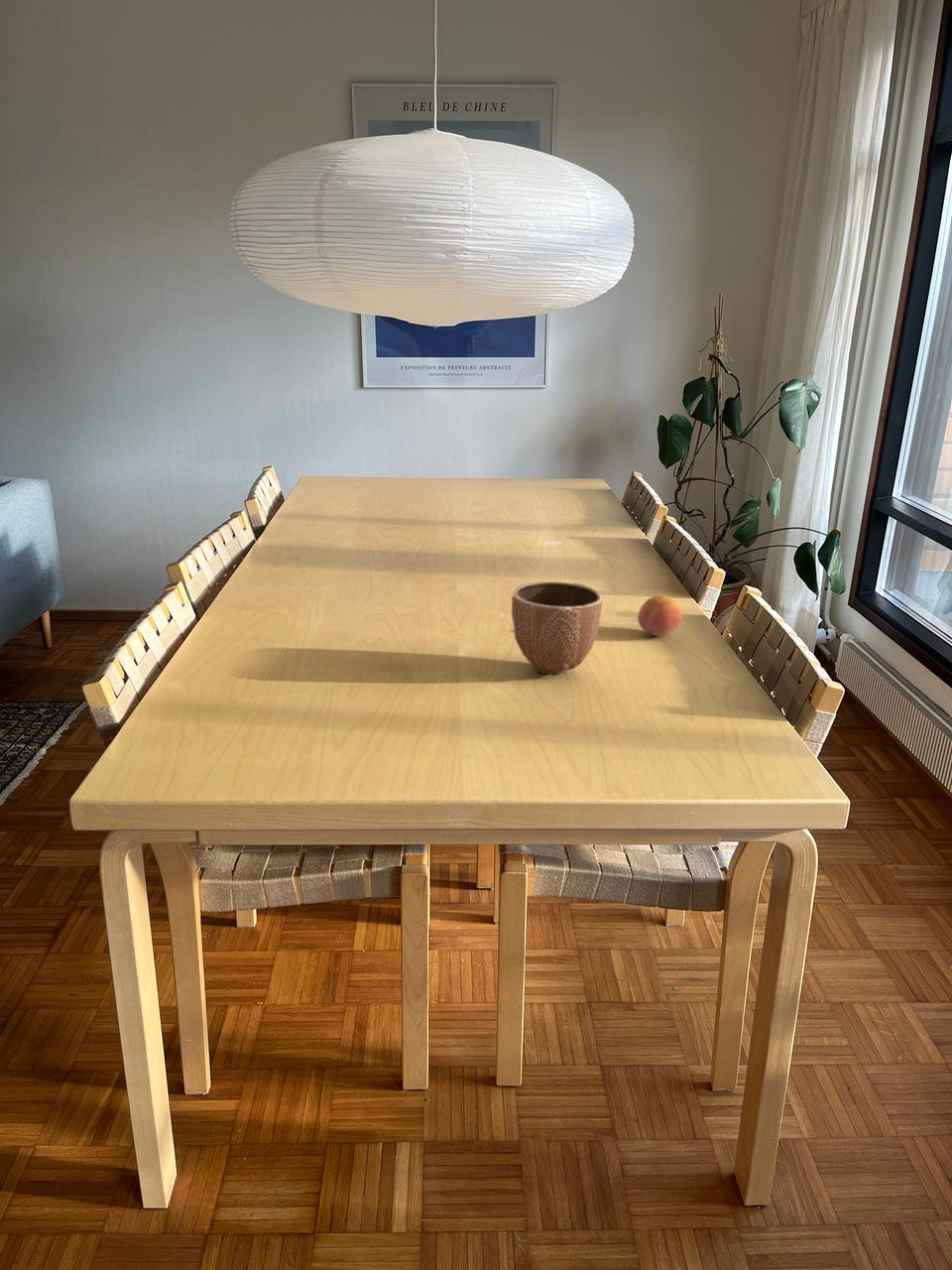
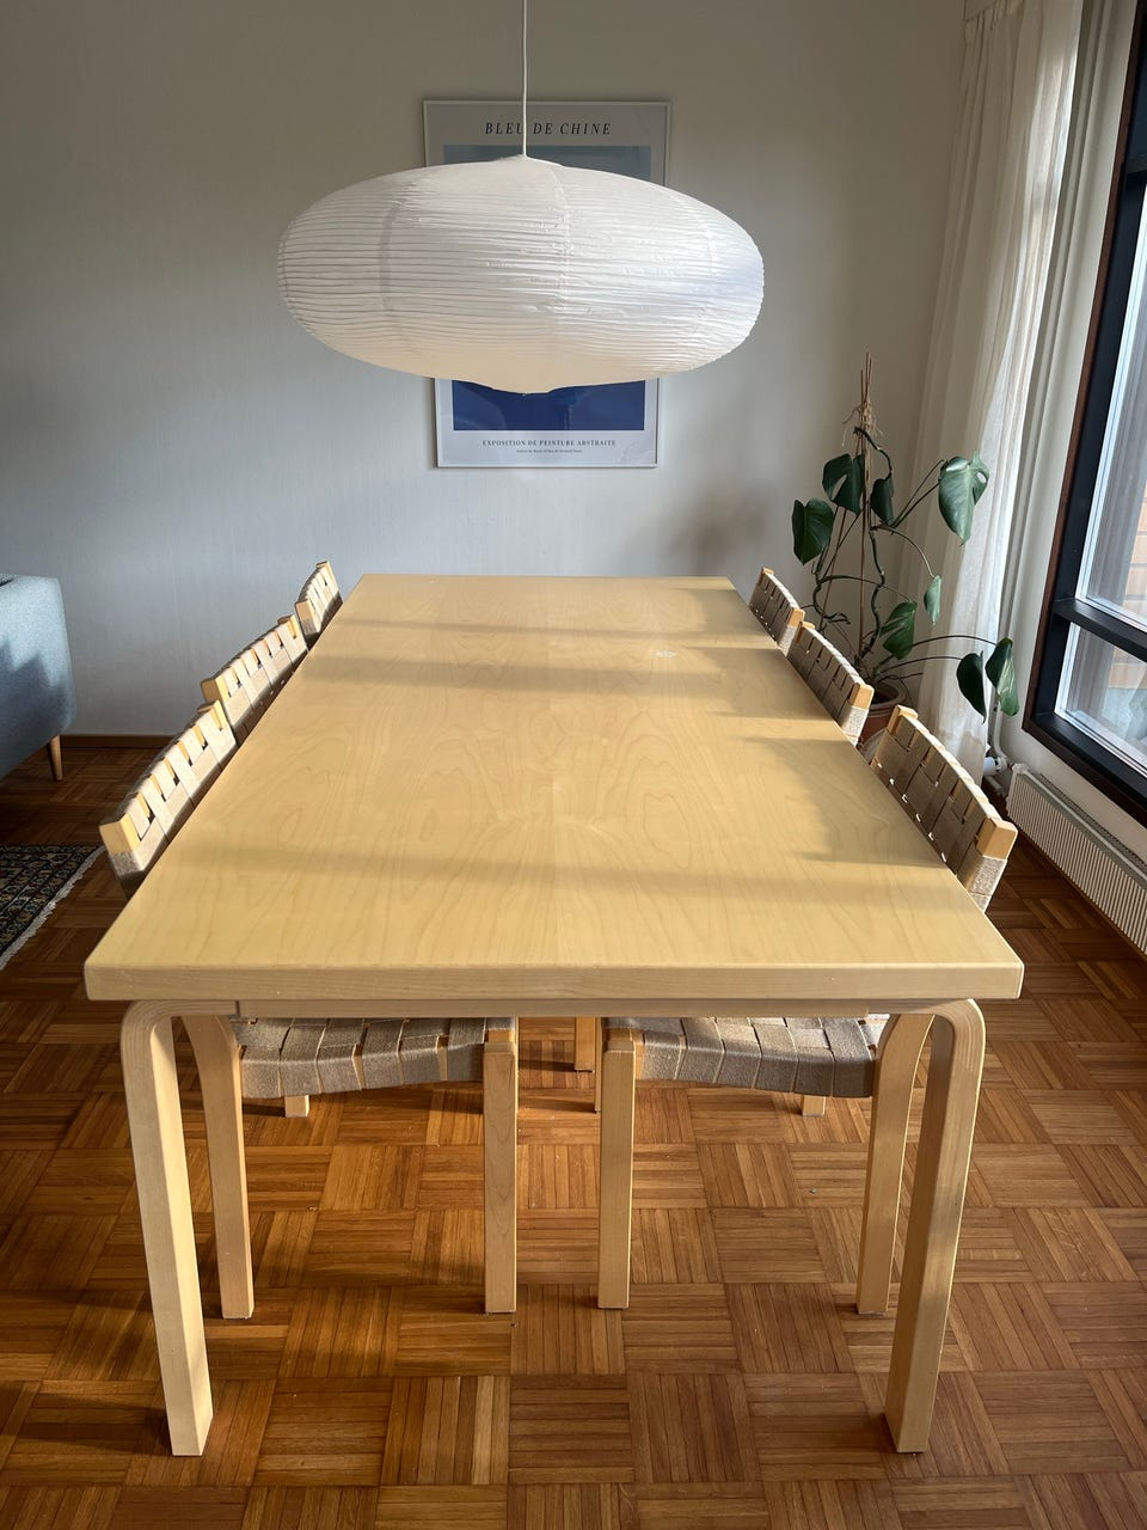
- fruit (659, 615)
- decorative bowl (555, 631)
